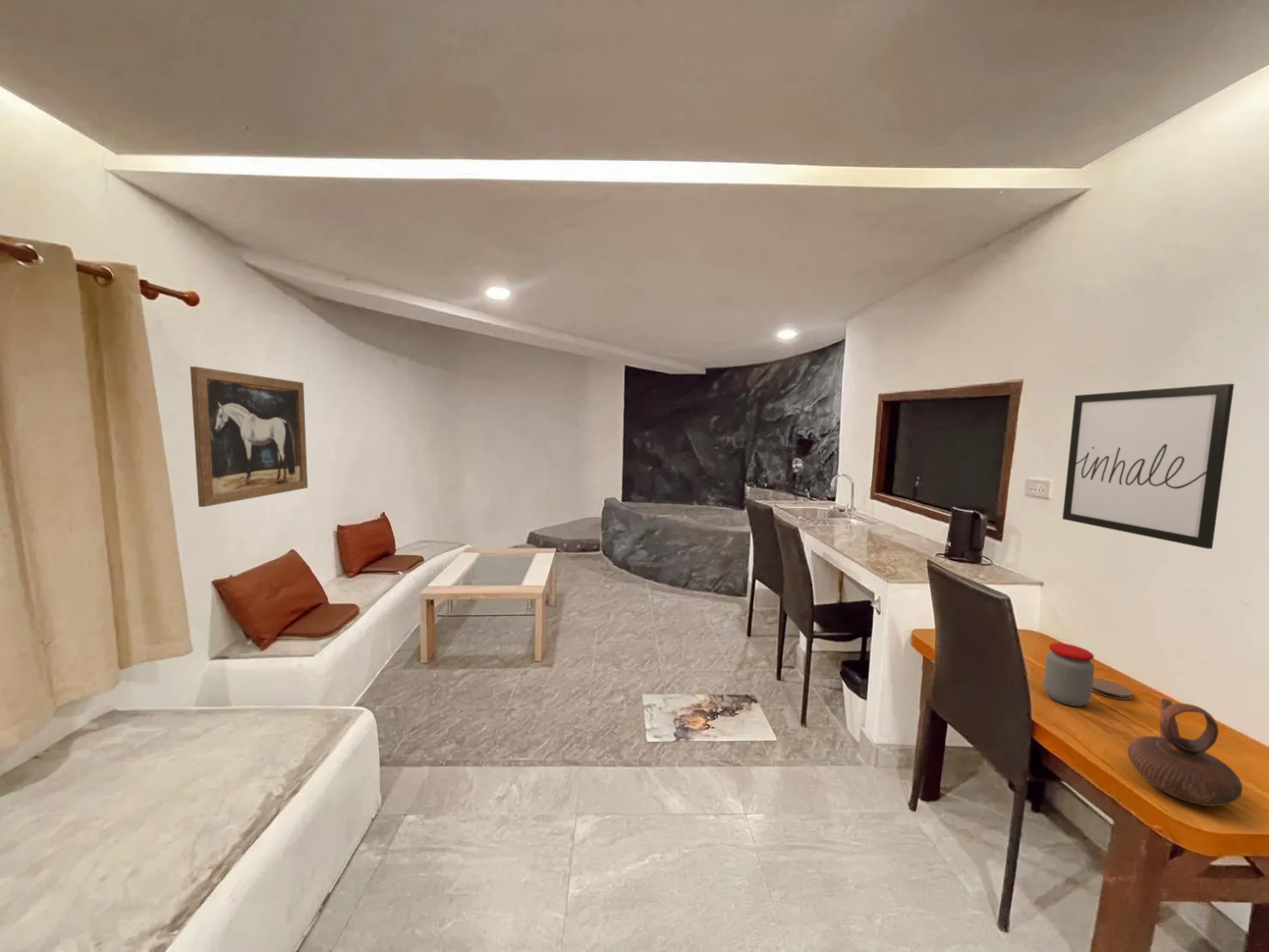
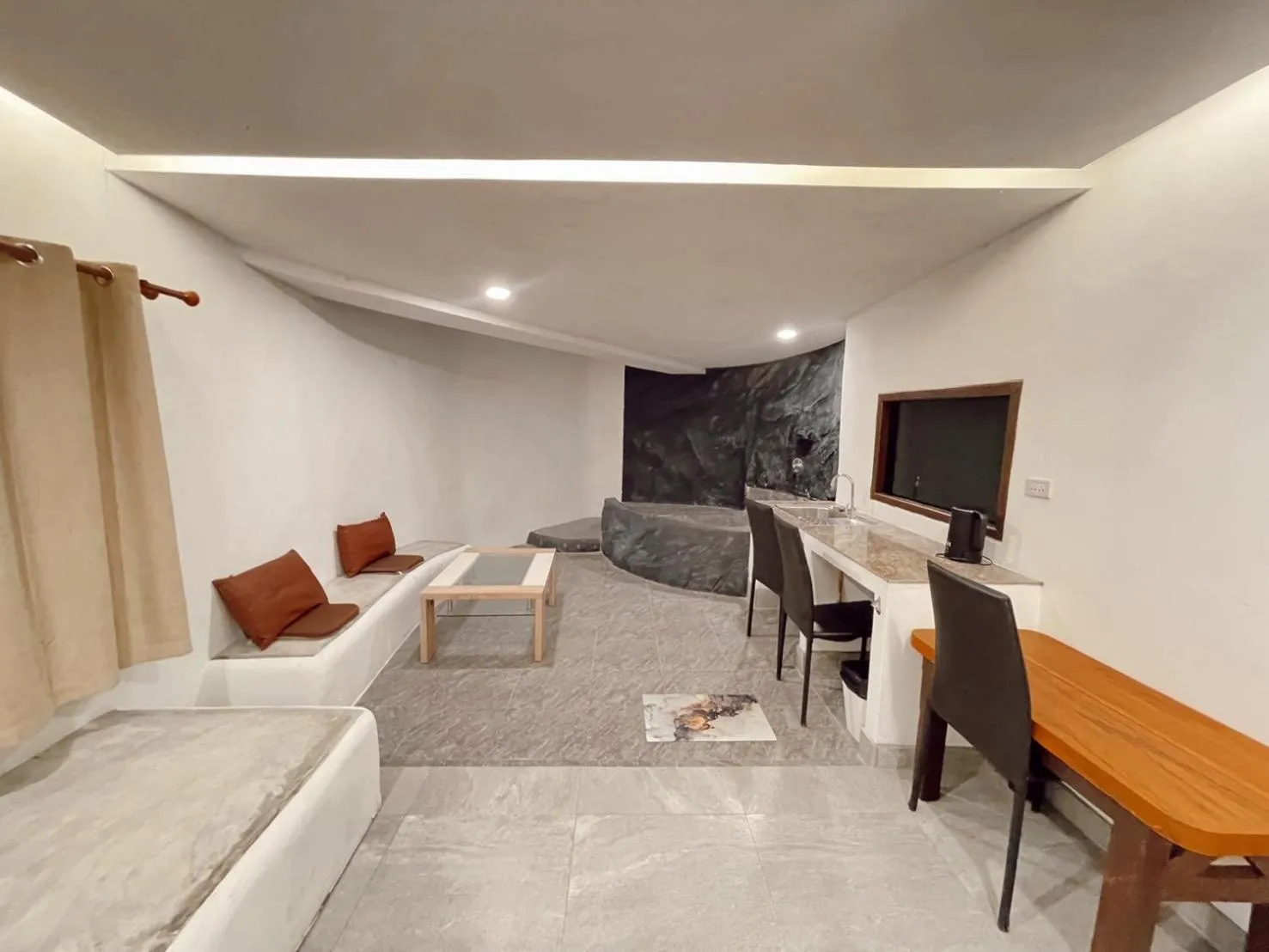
- jar (1068, 674)
- wall art (1134, 461)
- wall art (258, 436)
- coaster (1107, 688)
- teapot (1177, 740)
